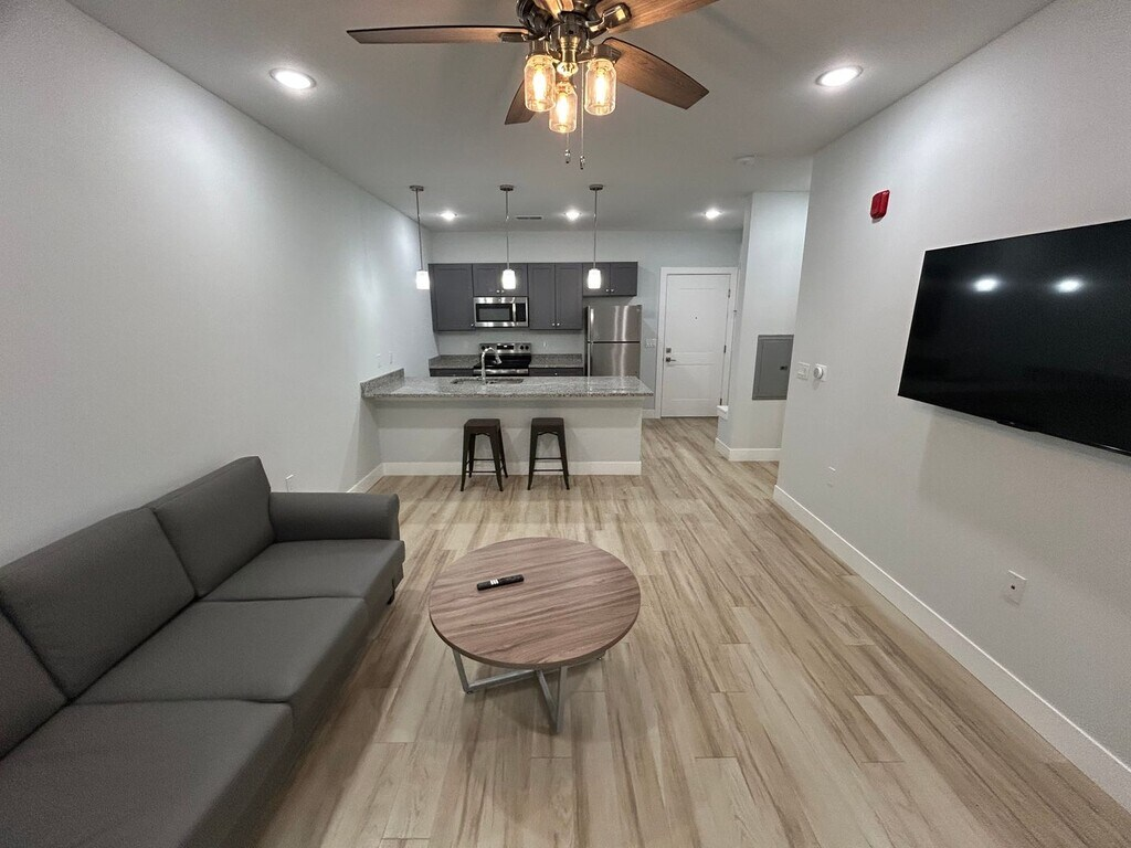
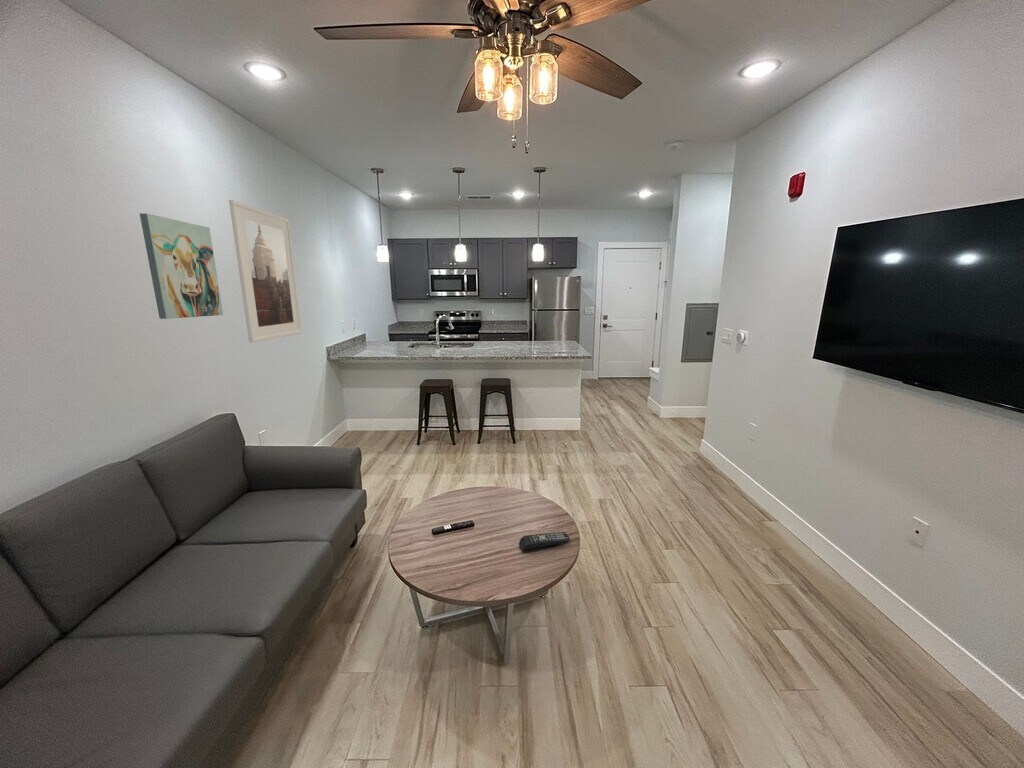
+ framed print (270, 276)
+ remote control (544, 540)
+ wall art (186, 270)
